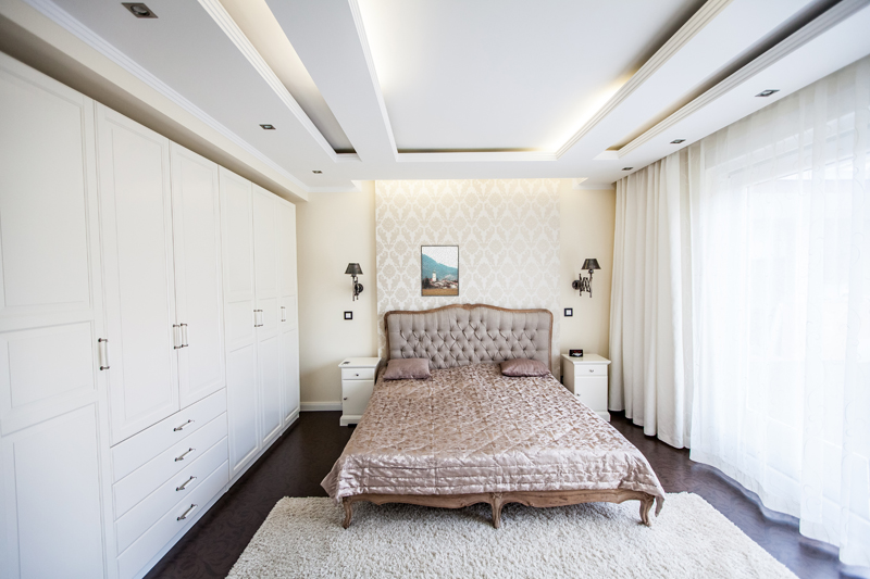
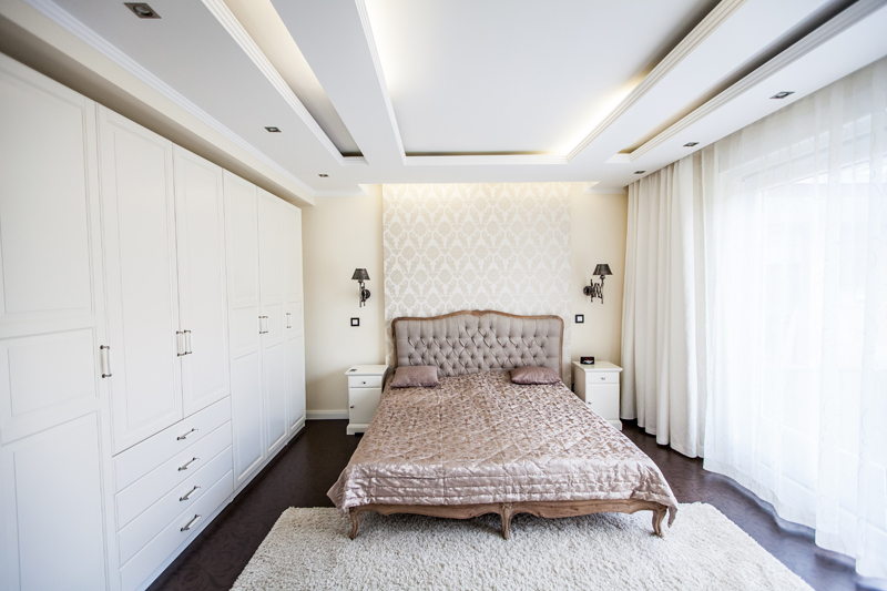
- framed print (439, 270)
